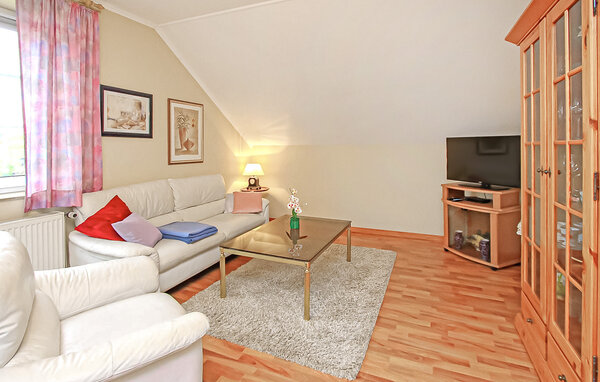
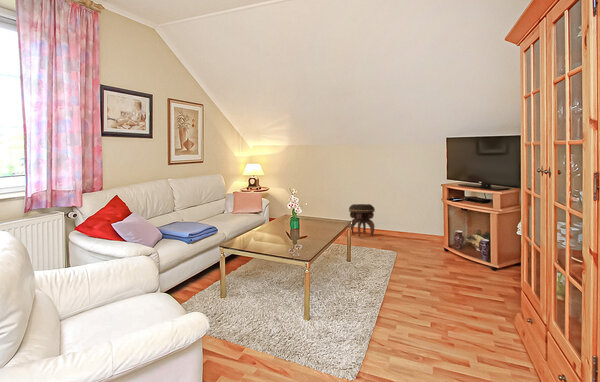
+ footstool (361, 219)
